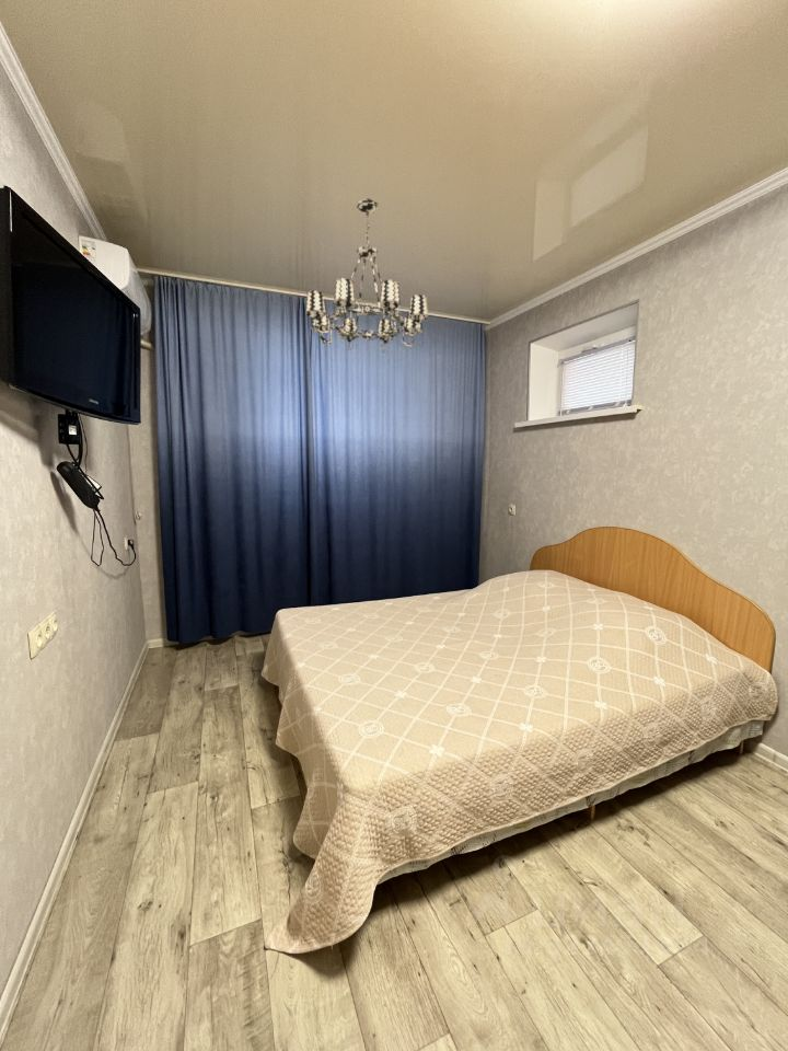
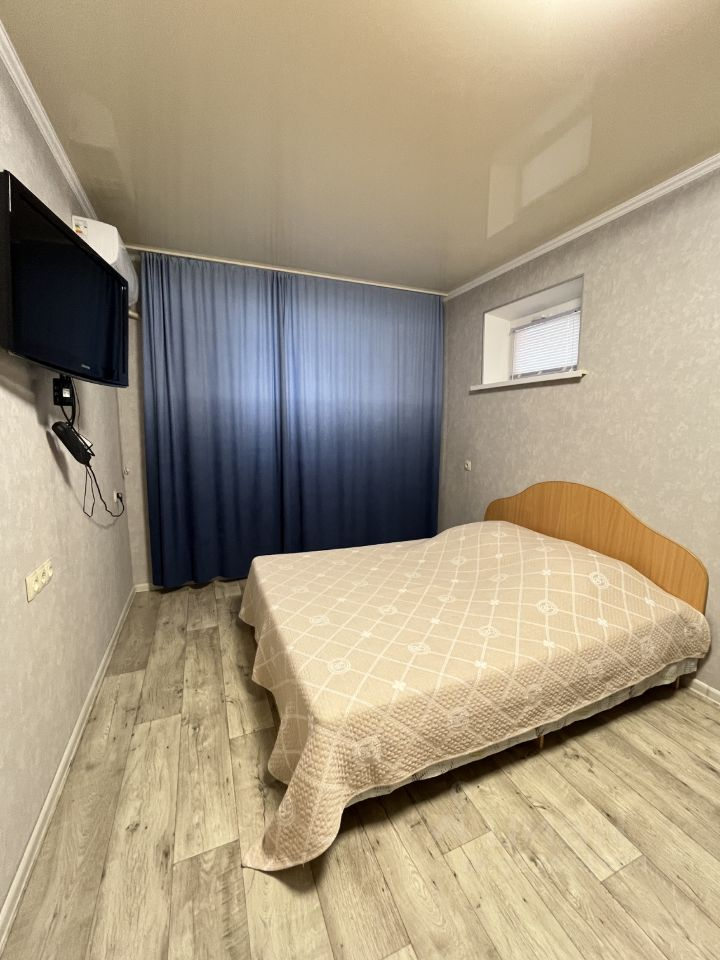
- chandelier (363, 272)
